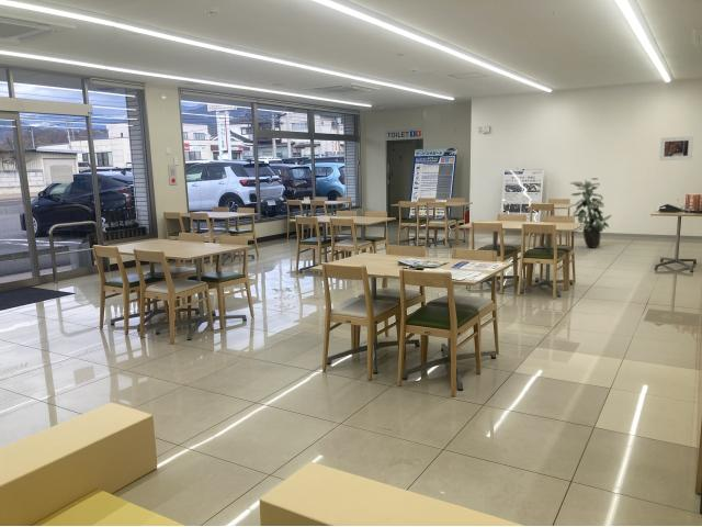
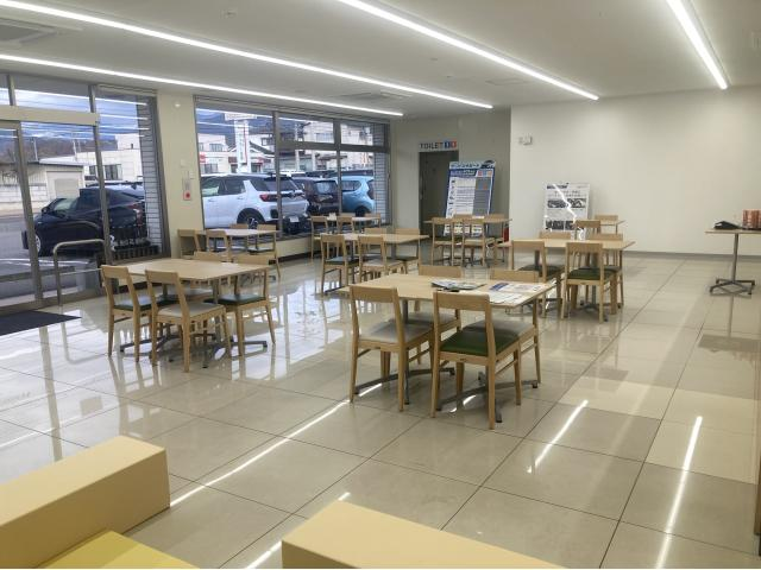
- indoor plant (589, 213)
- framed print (676, 148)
